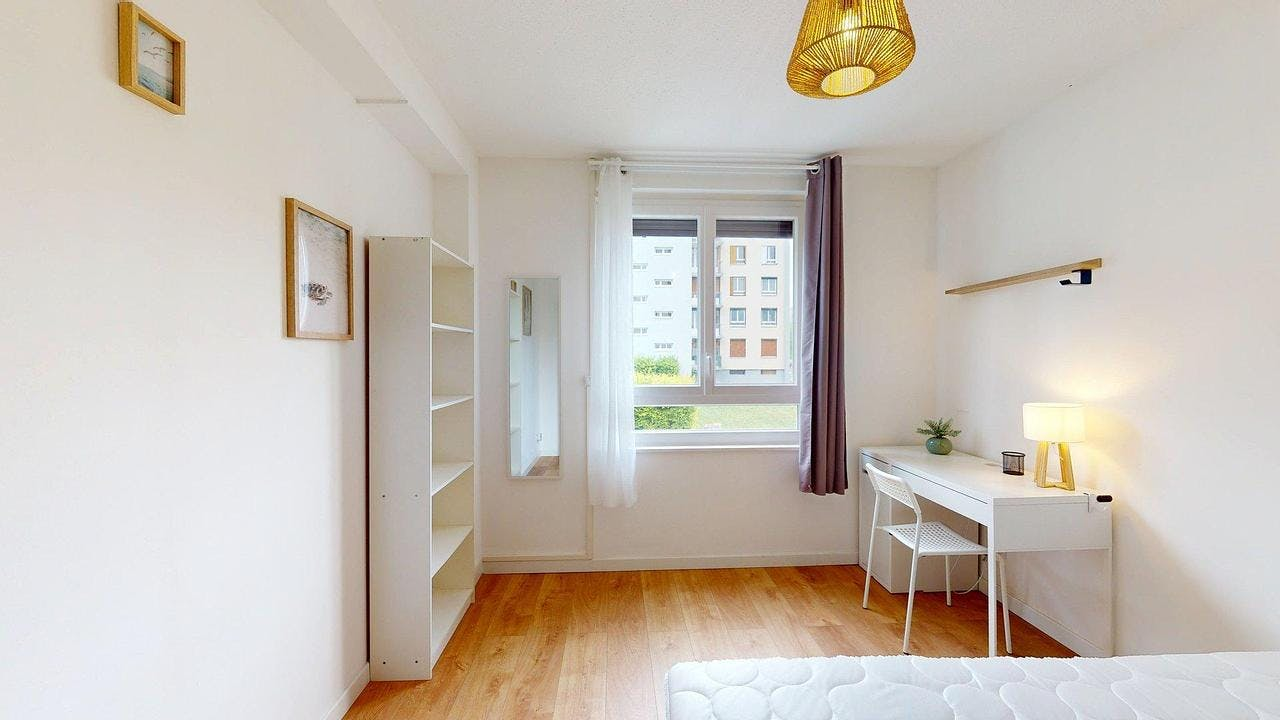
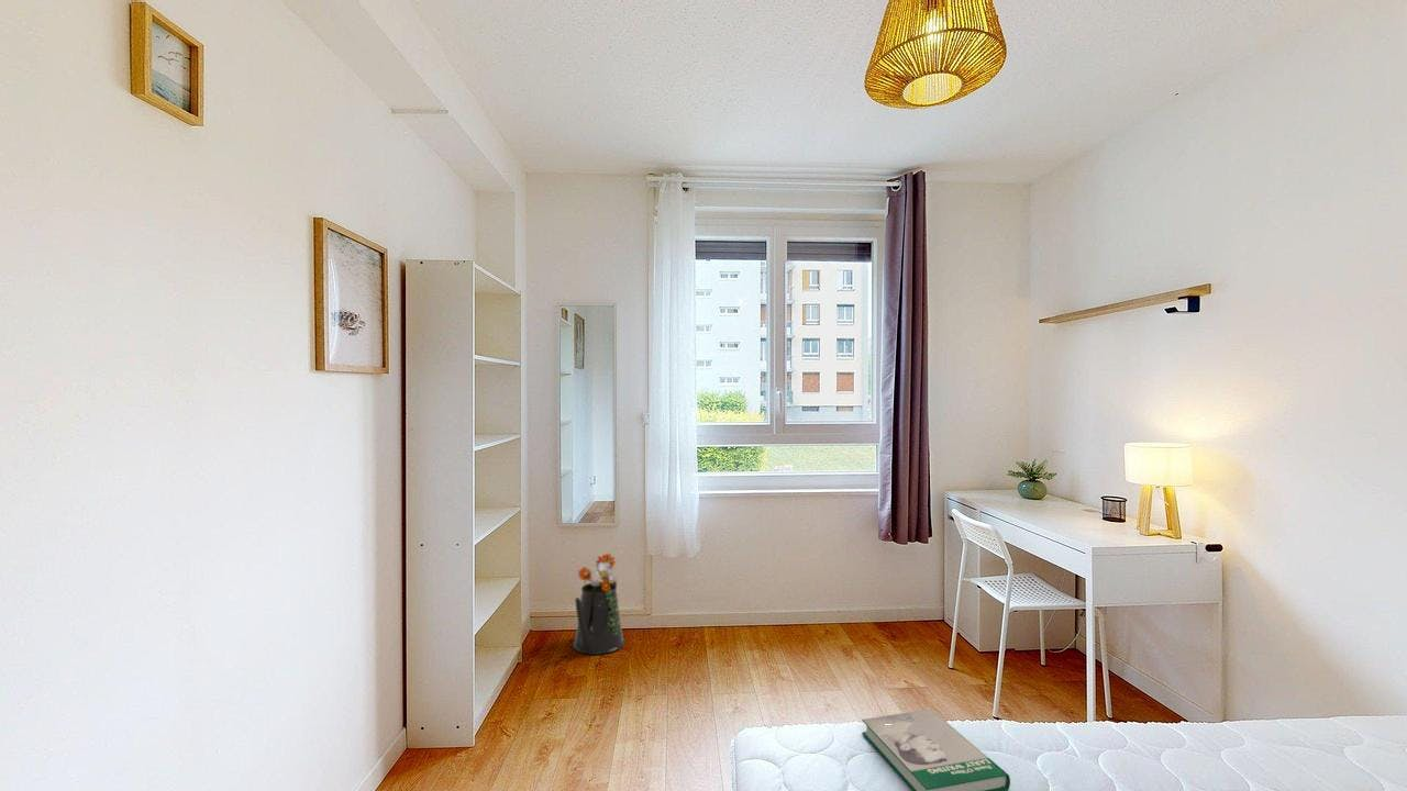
+ book (930, 751)
+ watering can (598, 601)
